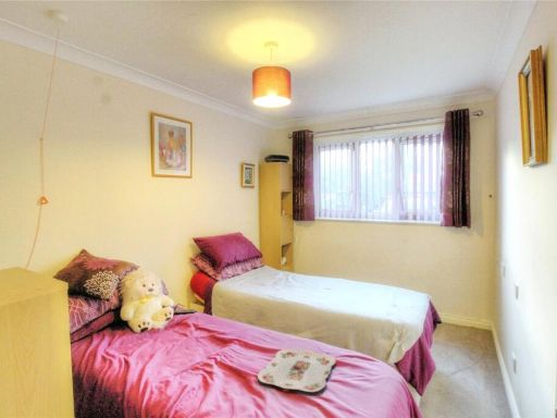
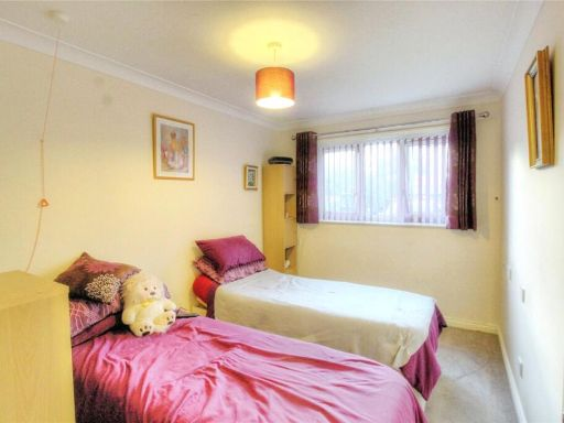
- serving tray (298, 368)
